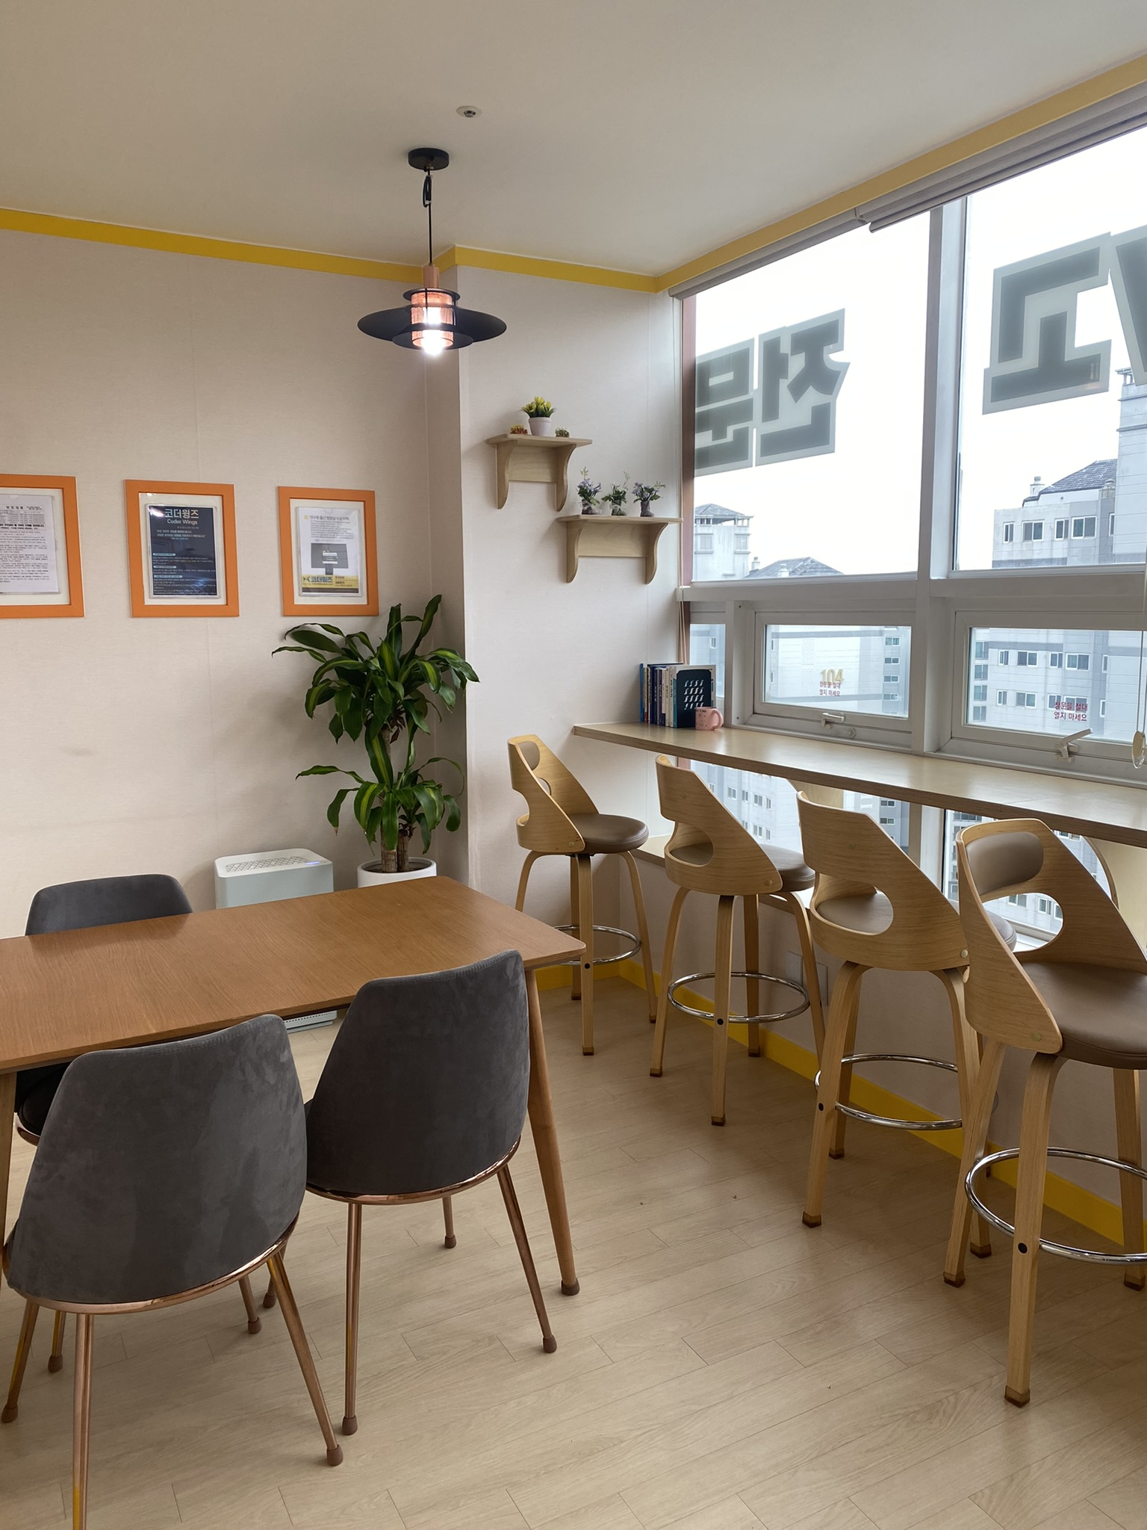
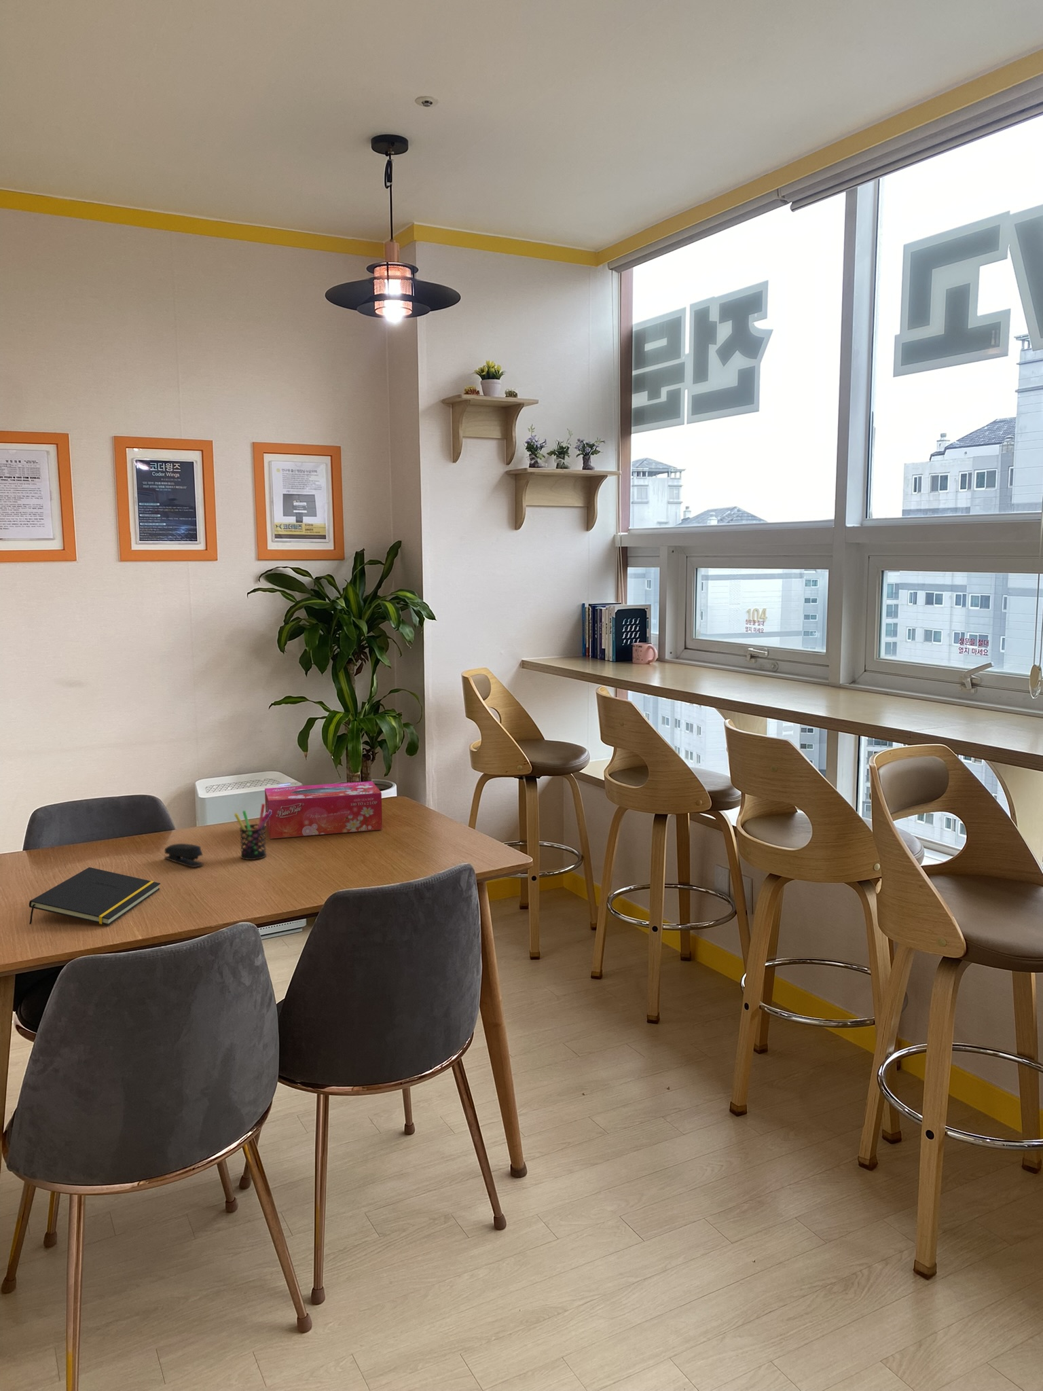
+ tissue box (322, 808)
+ stapler (183, 852)
+ pen holder (253, 830)
+ notepad (98, 895)
